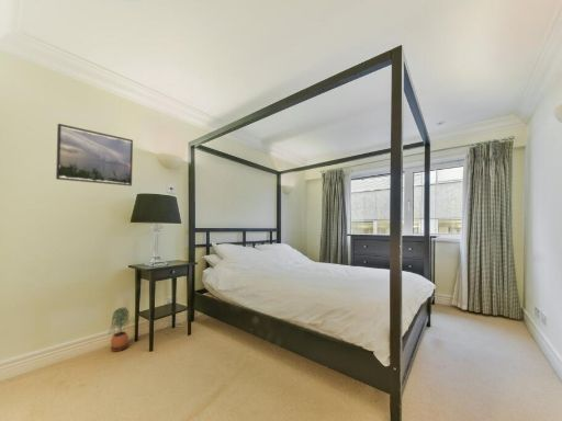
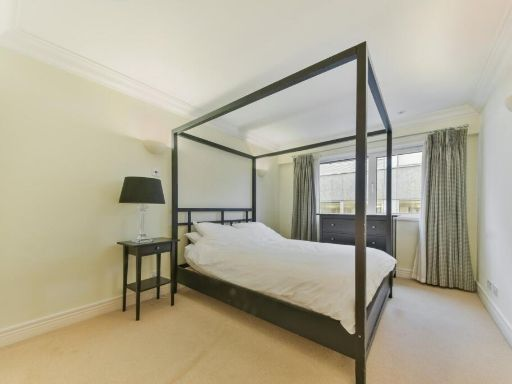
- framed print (98, 157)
- potted plant (119, 328)
